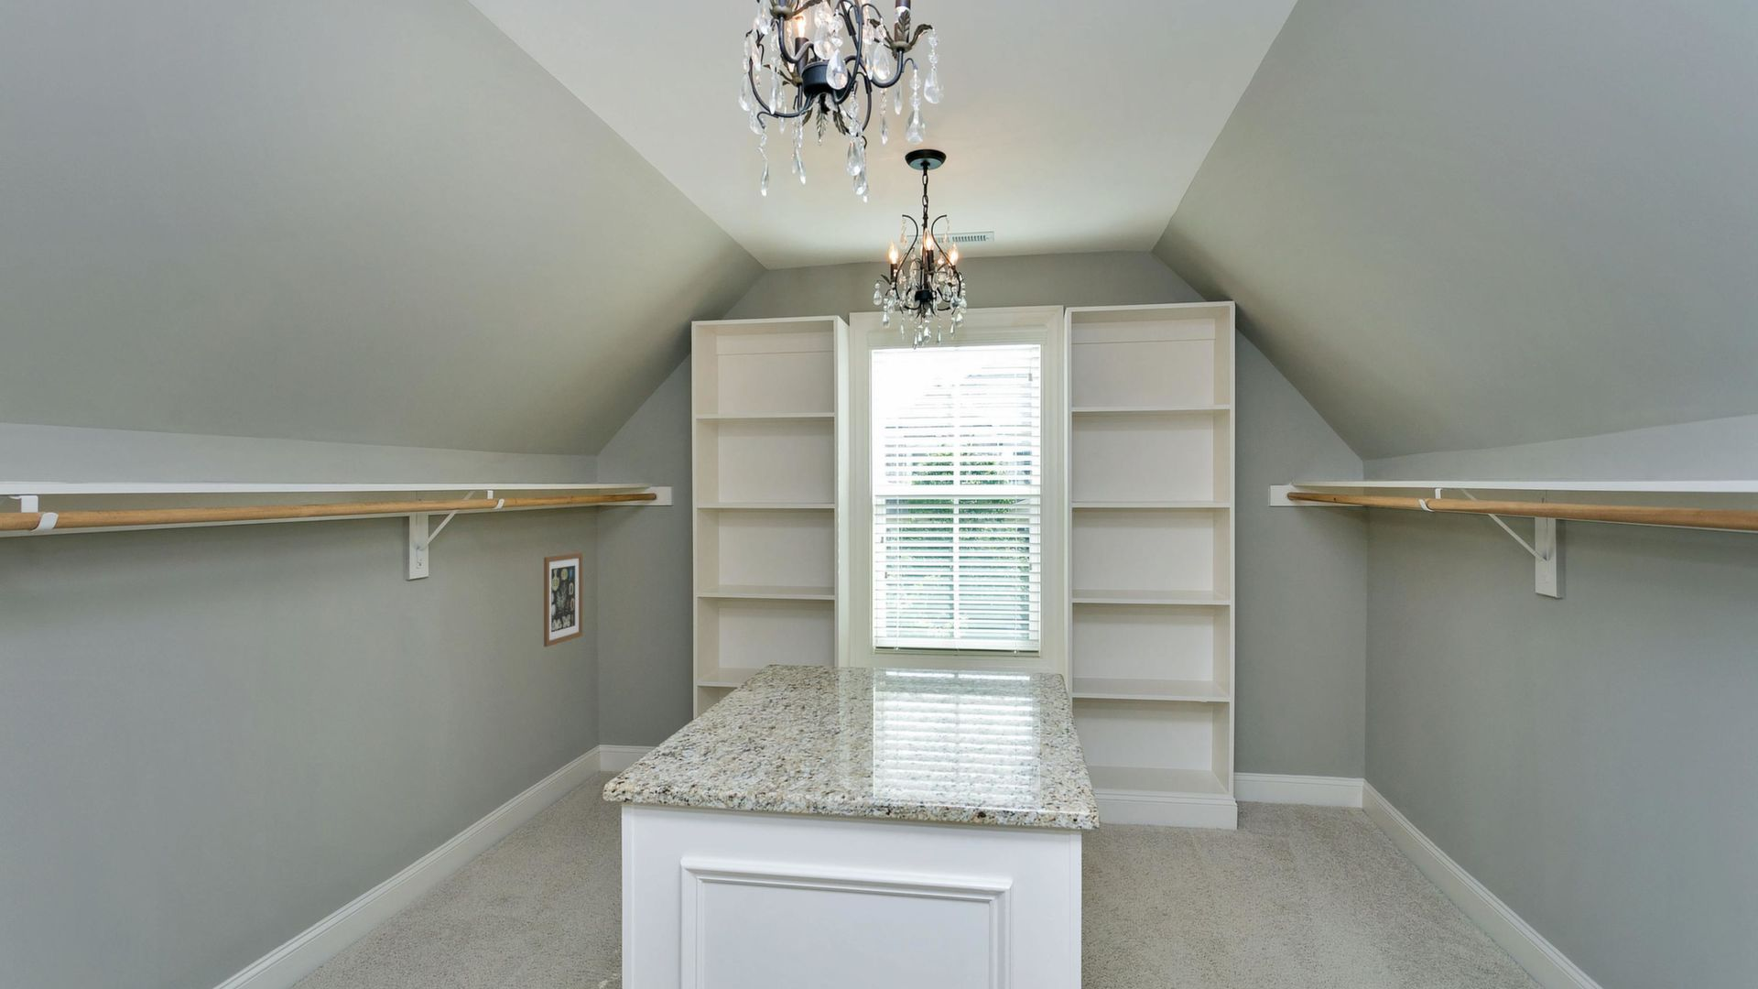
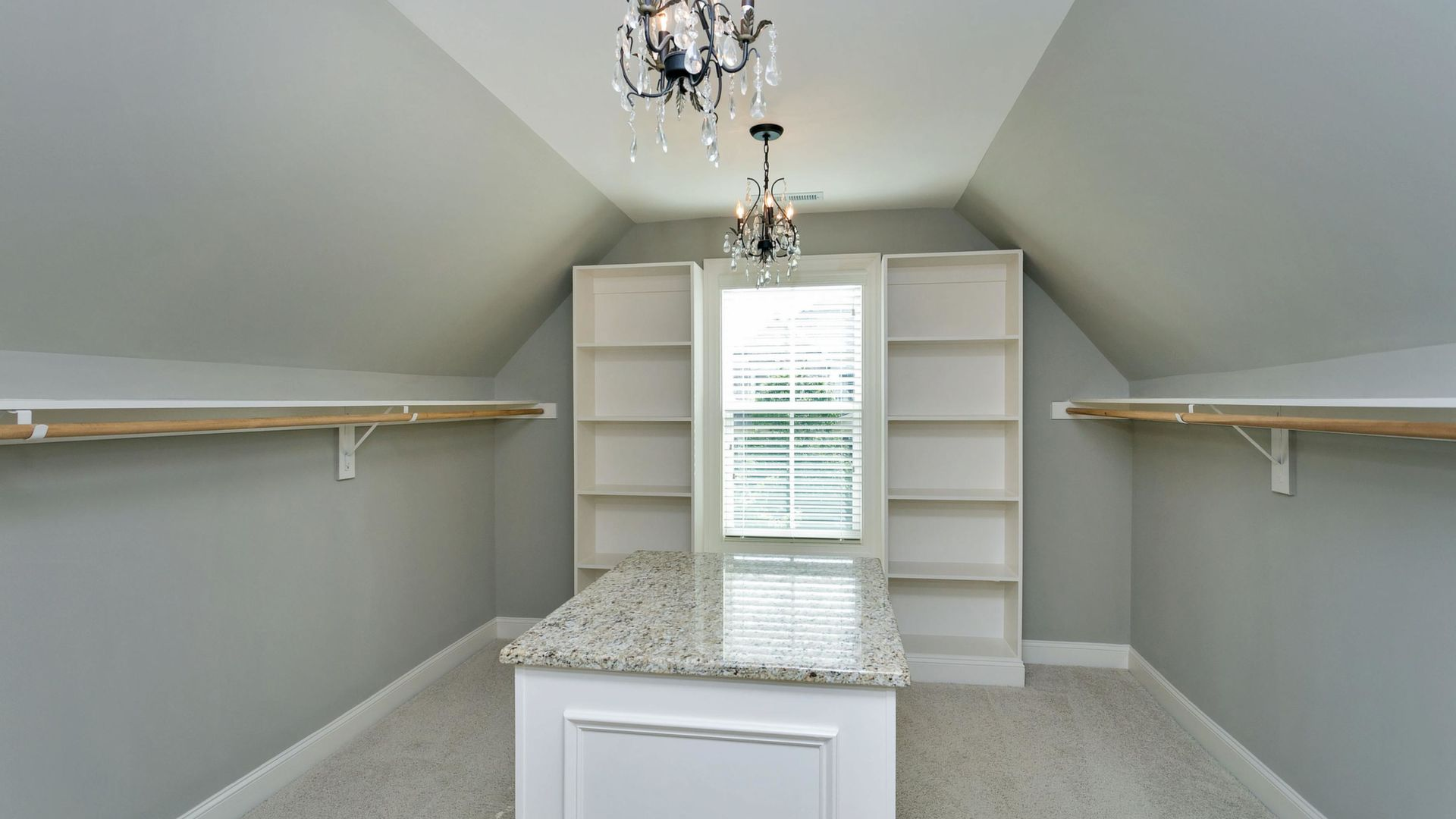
- wall art (564, 598)
